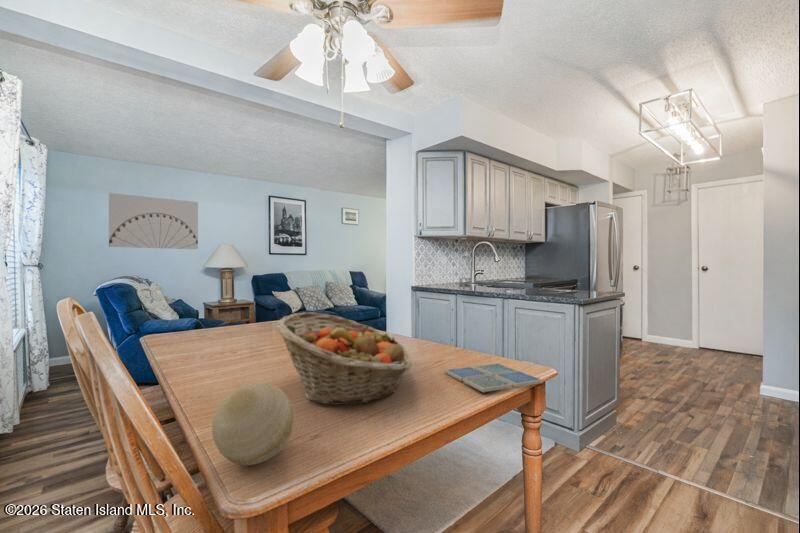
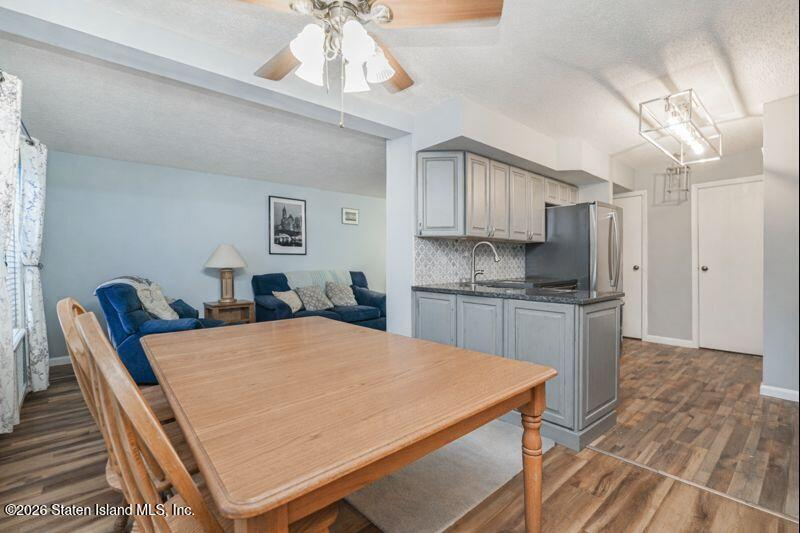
- drink coaster (491, 376)
- fruit basket (346, 350)
- wall art (156, 223)
- decorative ball (254, 422)
